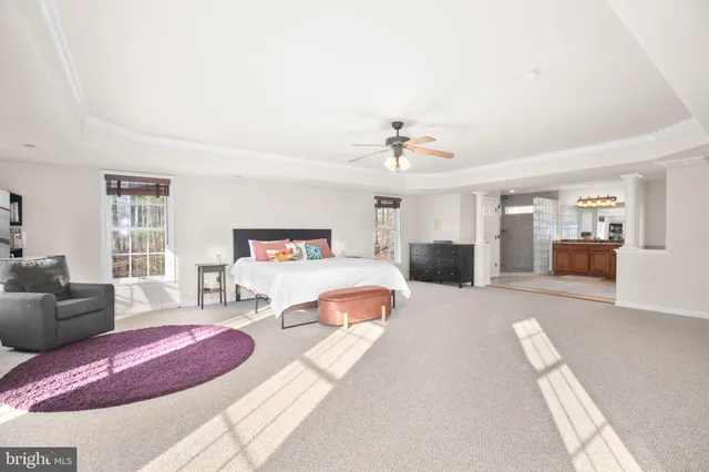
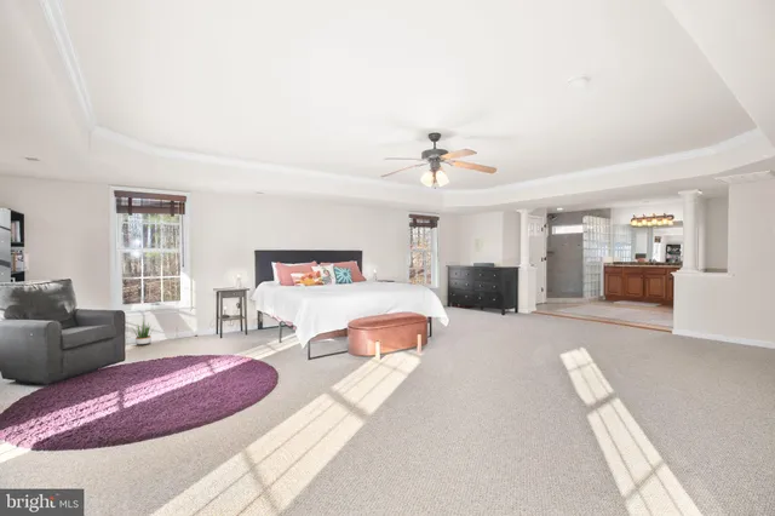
+ potted plant (143, 332)
